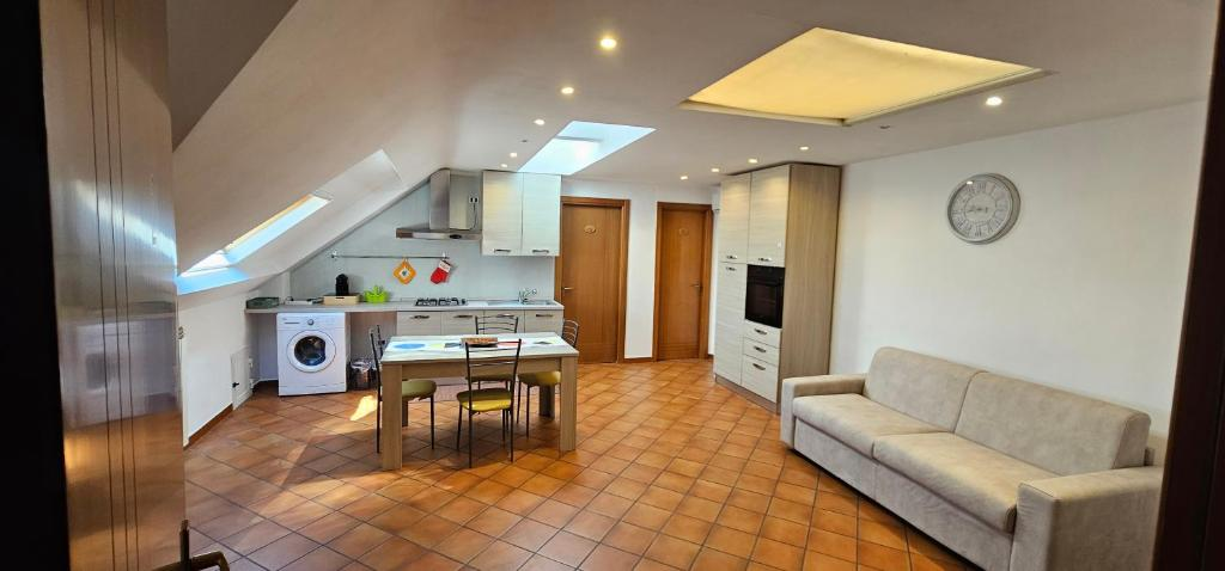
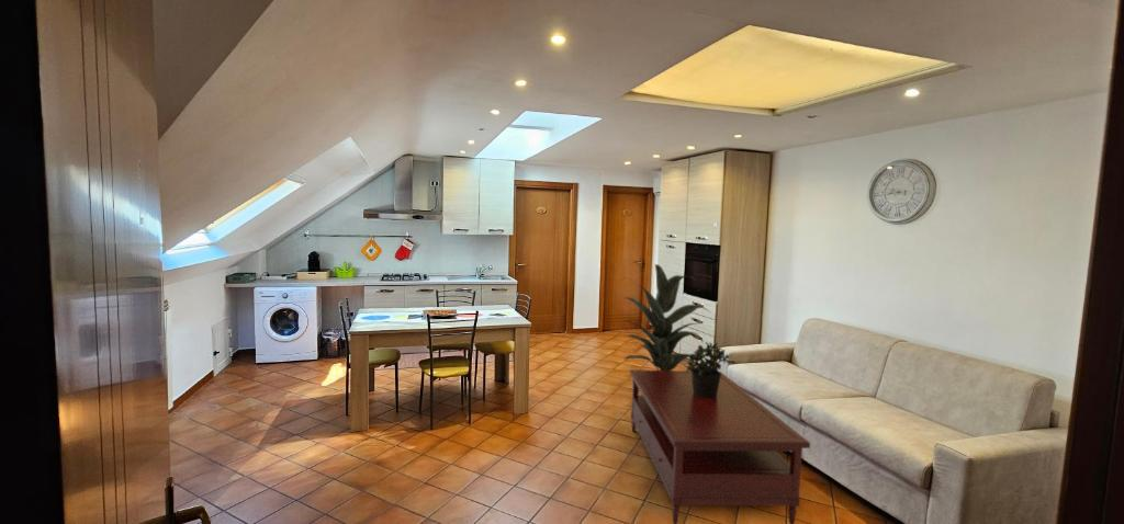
+ potted plant (708, 367)
+ coffee table (700, 434)
+ indoor plant (662, 333)
